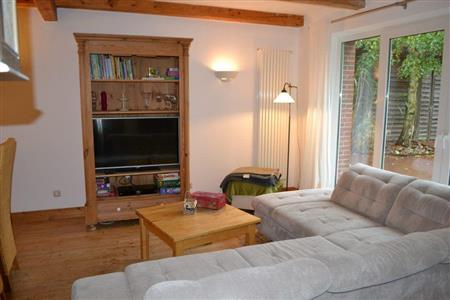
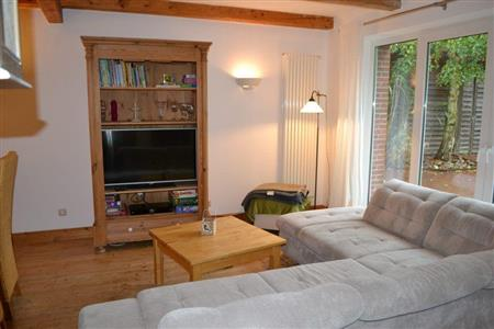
- tissue box (207, 199)
